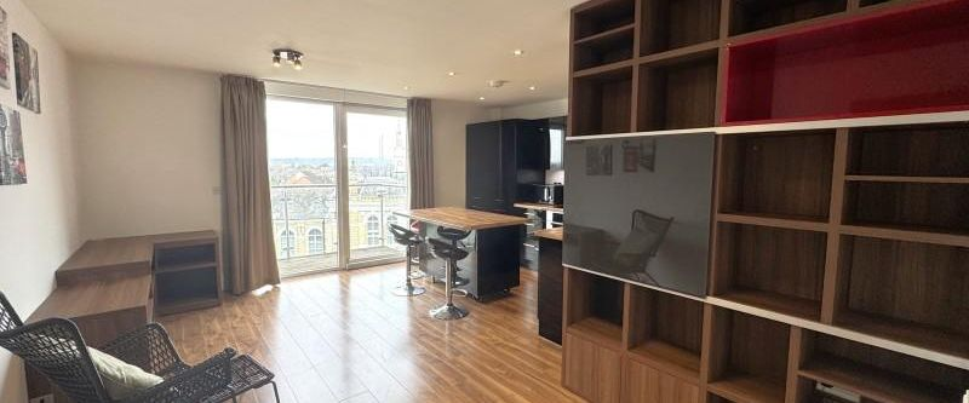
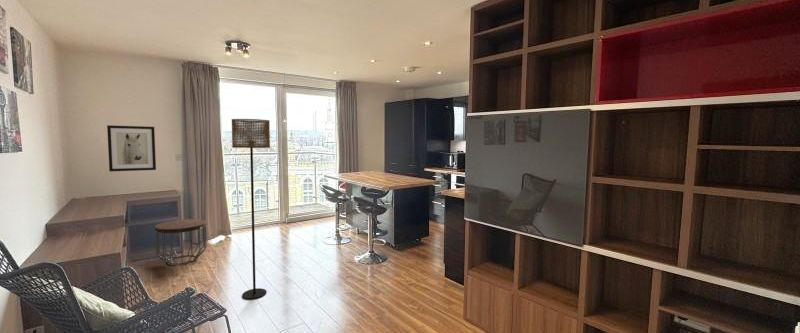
+ wall art (132, 148)
+ side table (181, 242)
+ floor lamp (252, 208)
